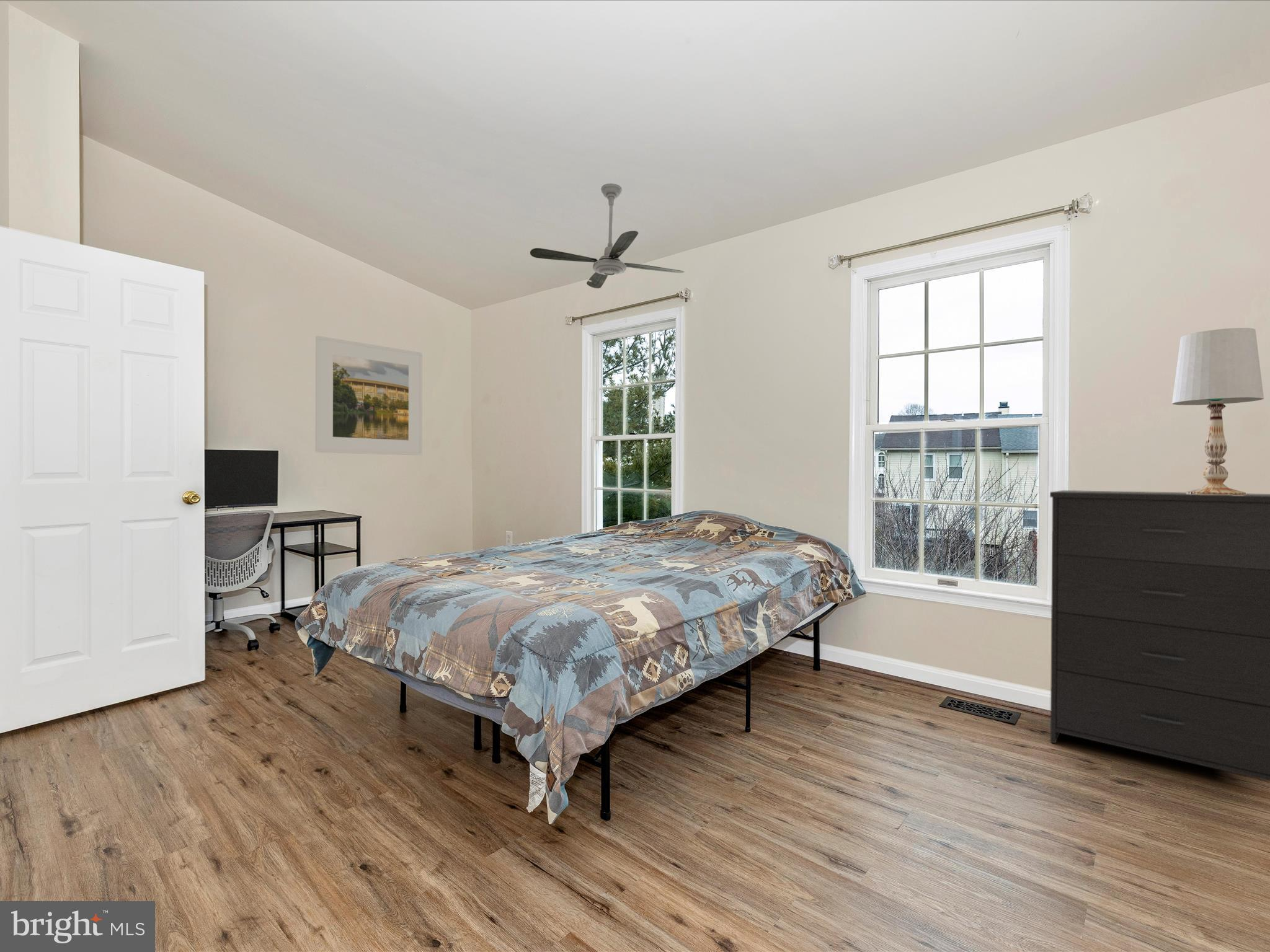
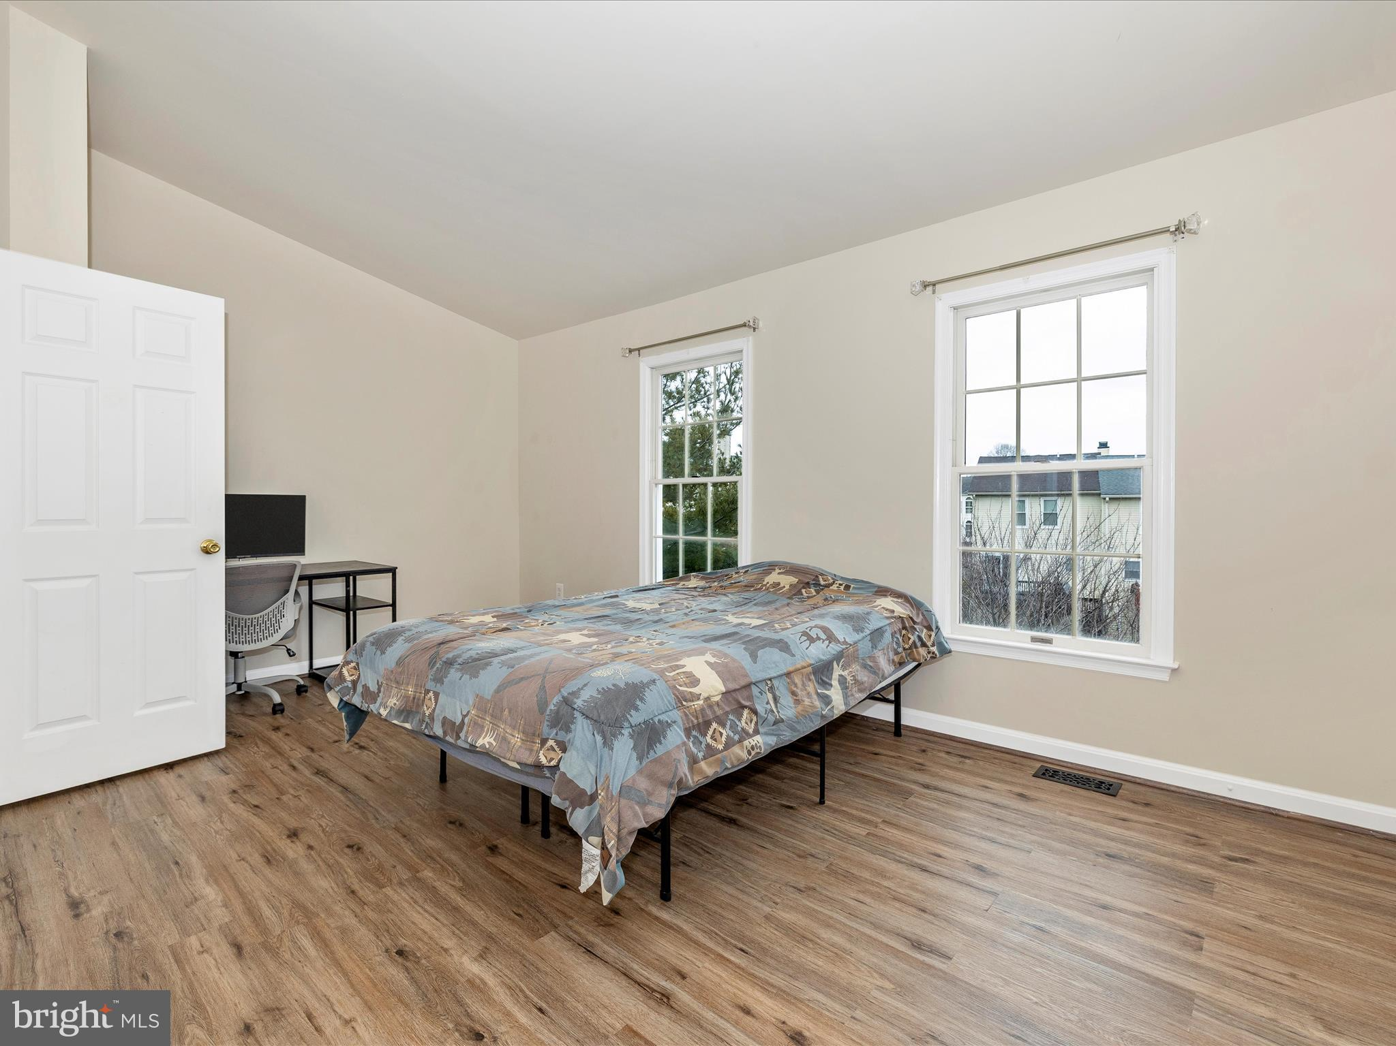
- ceiling fan (610, 229)
- table lamp (1216, 413)
- dresser (1163, 623)
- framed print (372, 399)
